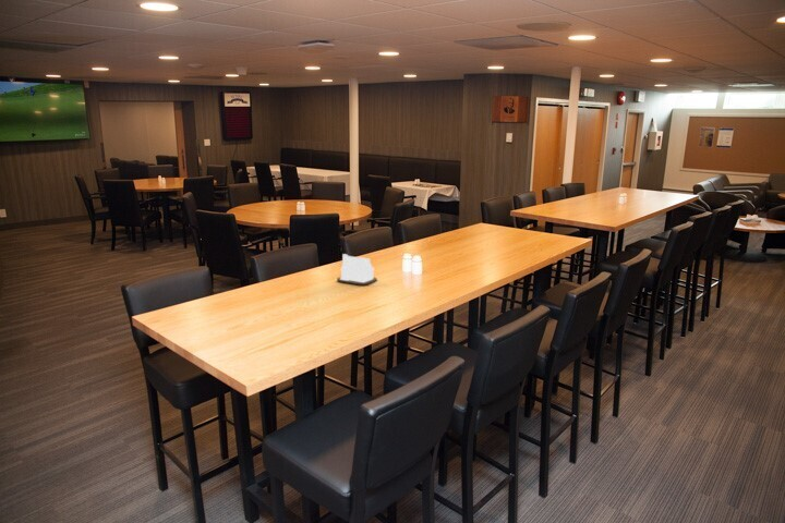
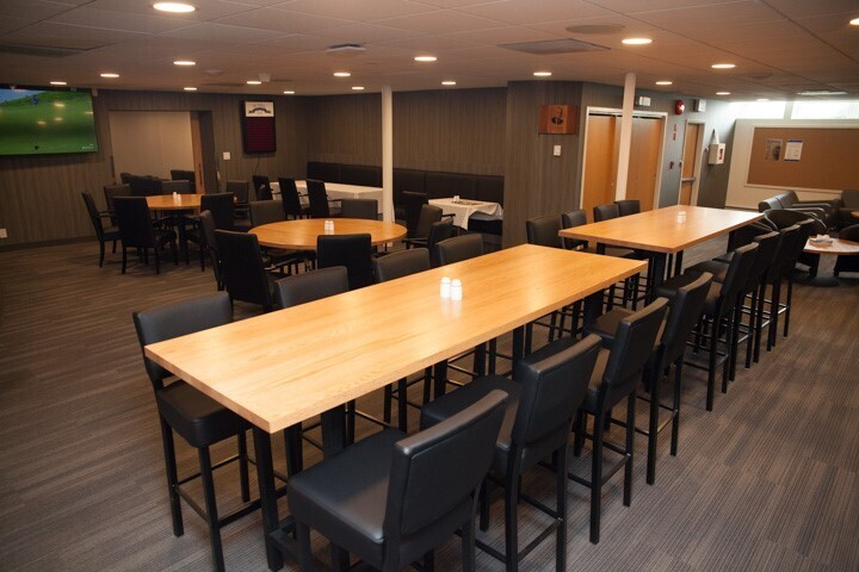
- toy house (357, 268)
